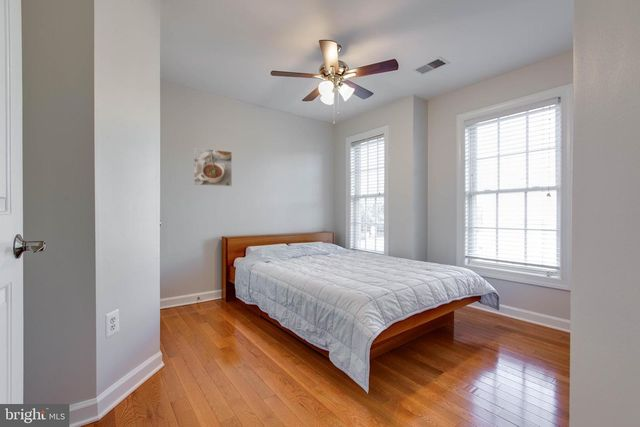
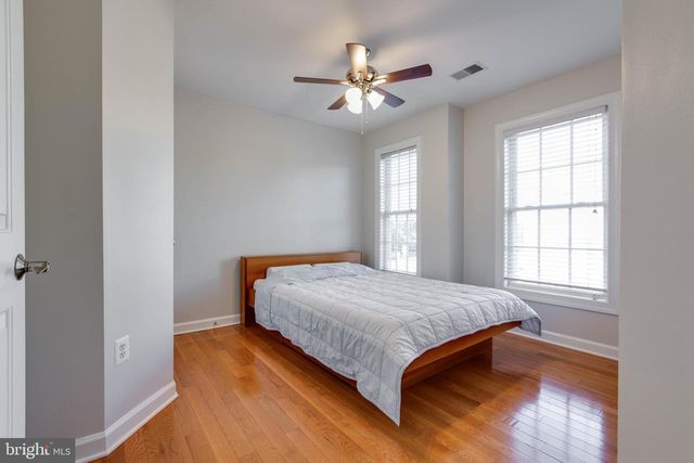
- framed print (213, 167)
